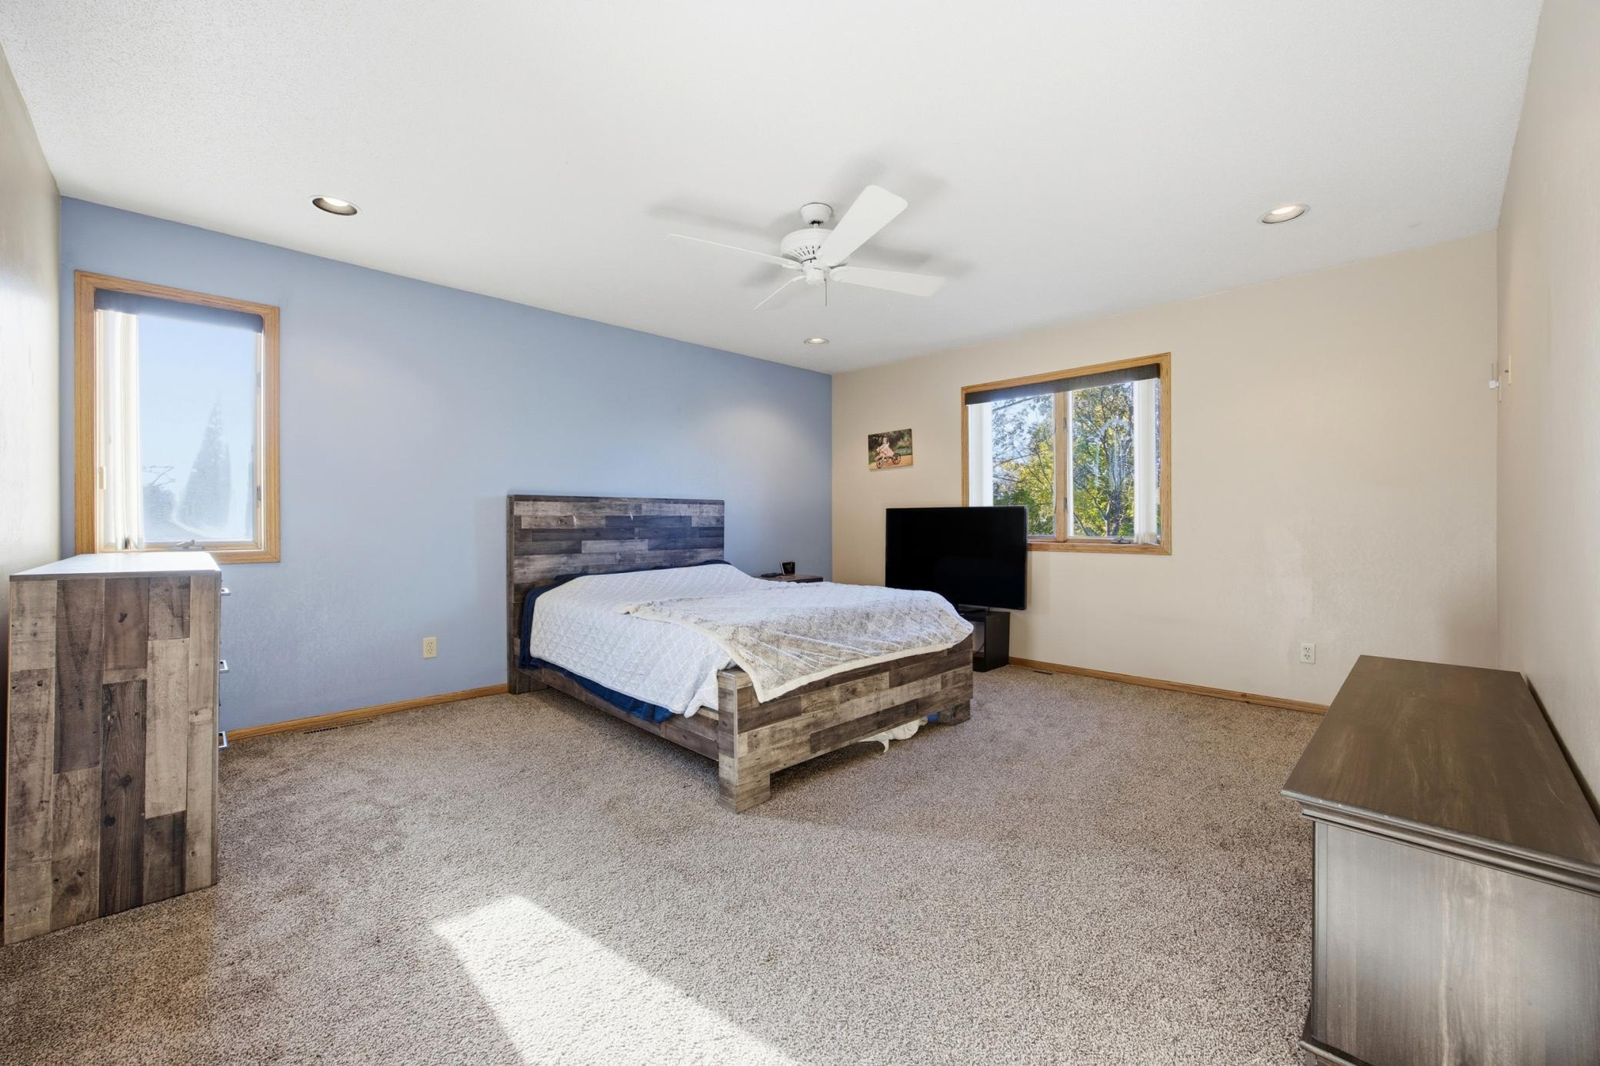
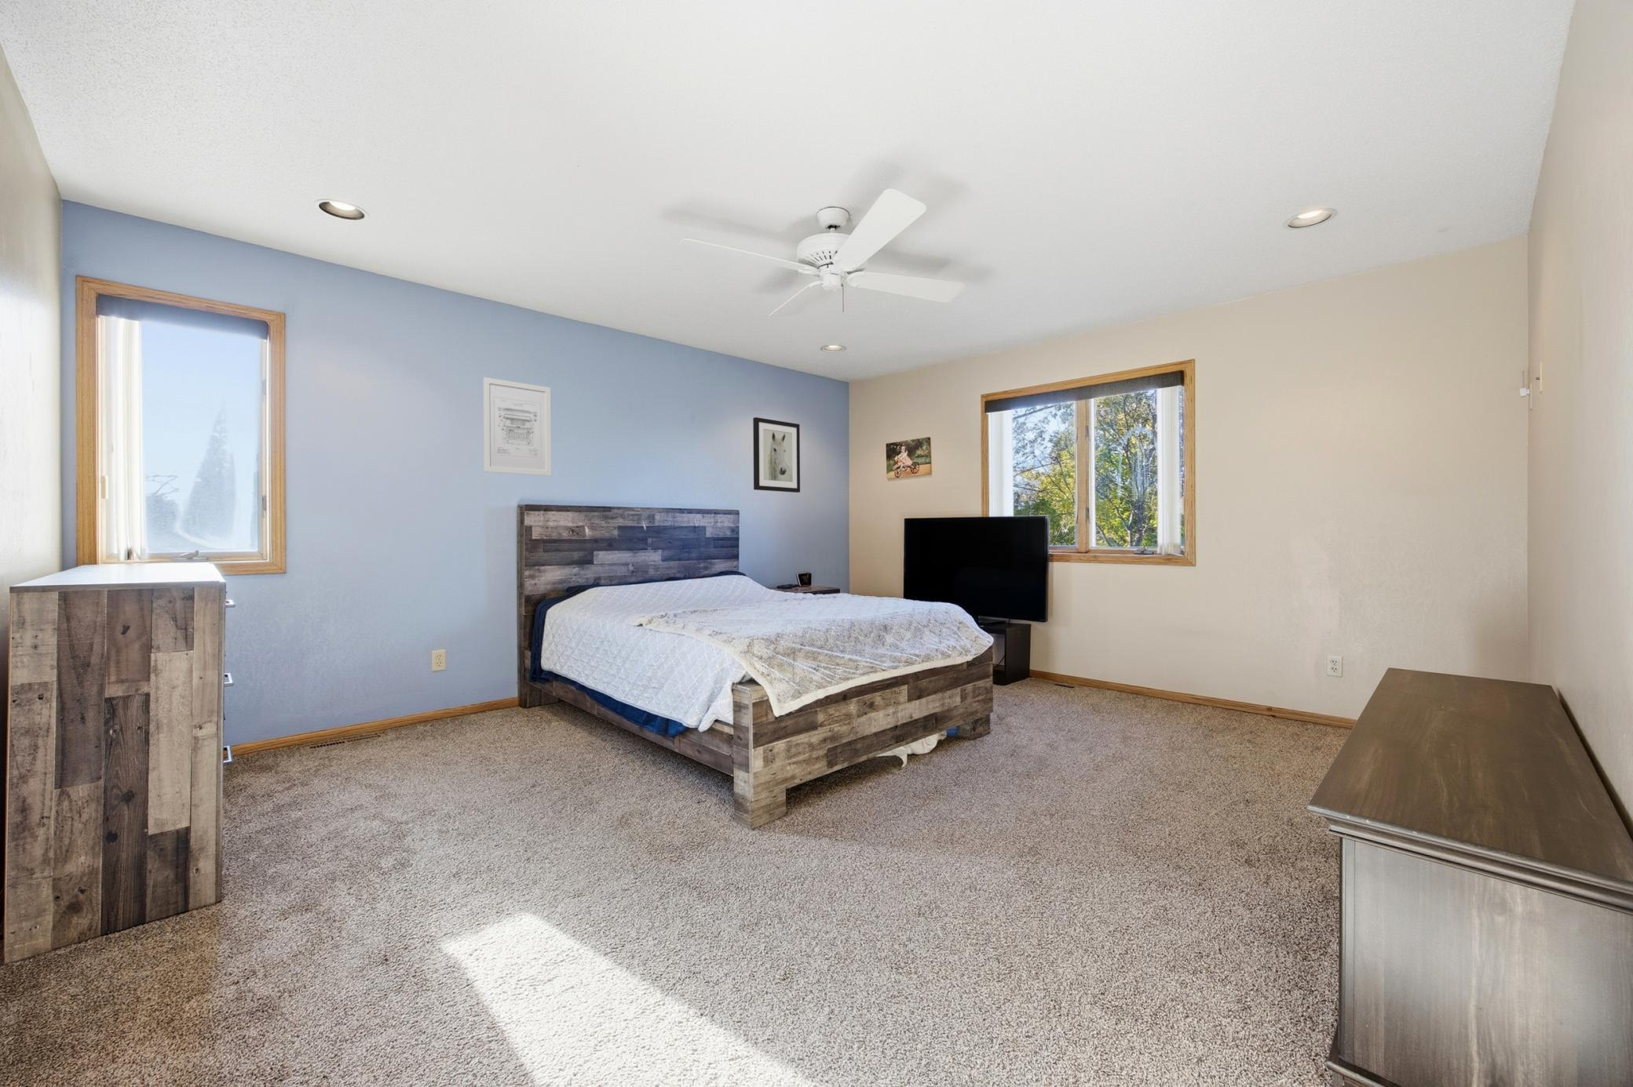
+ wall art (518, 427)
+ wall art (777, 456)
